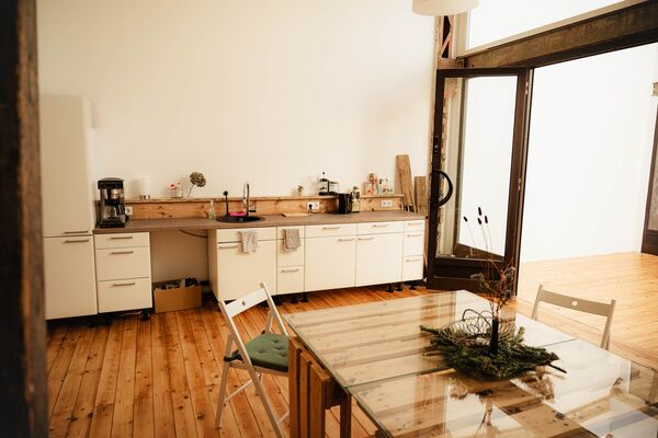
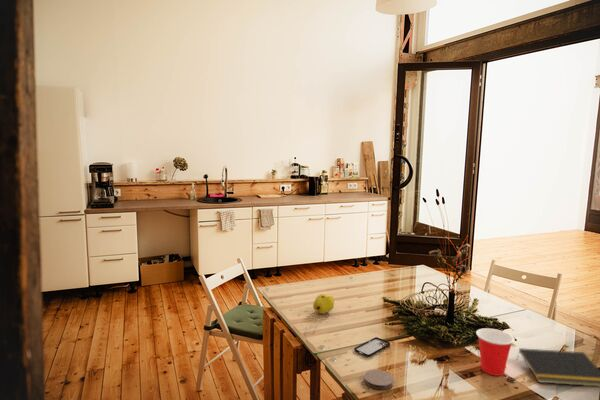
+ cup (493, 352)
+ notepad (562, 366)
+ fruit (324, 302)
+ smartphone (372, 346)
+ coaster (378, 379)
